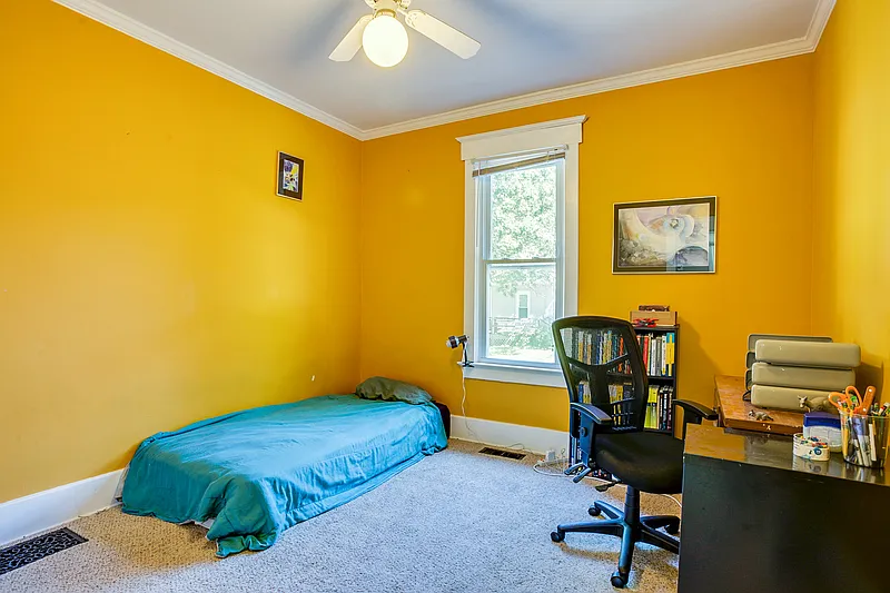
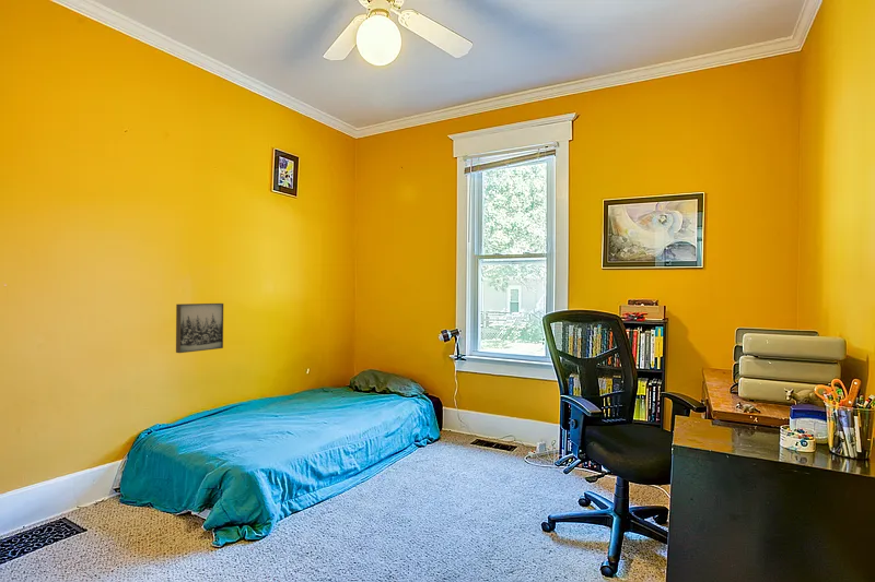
+ wall art (200, 326)
